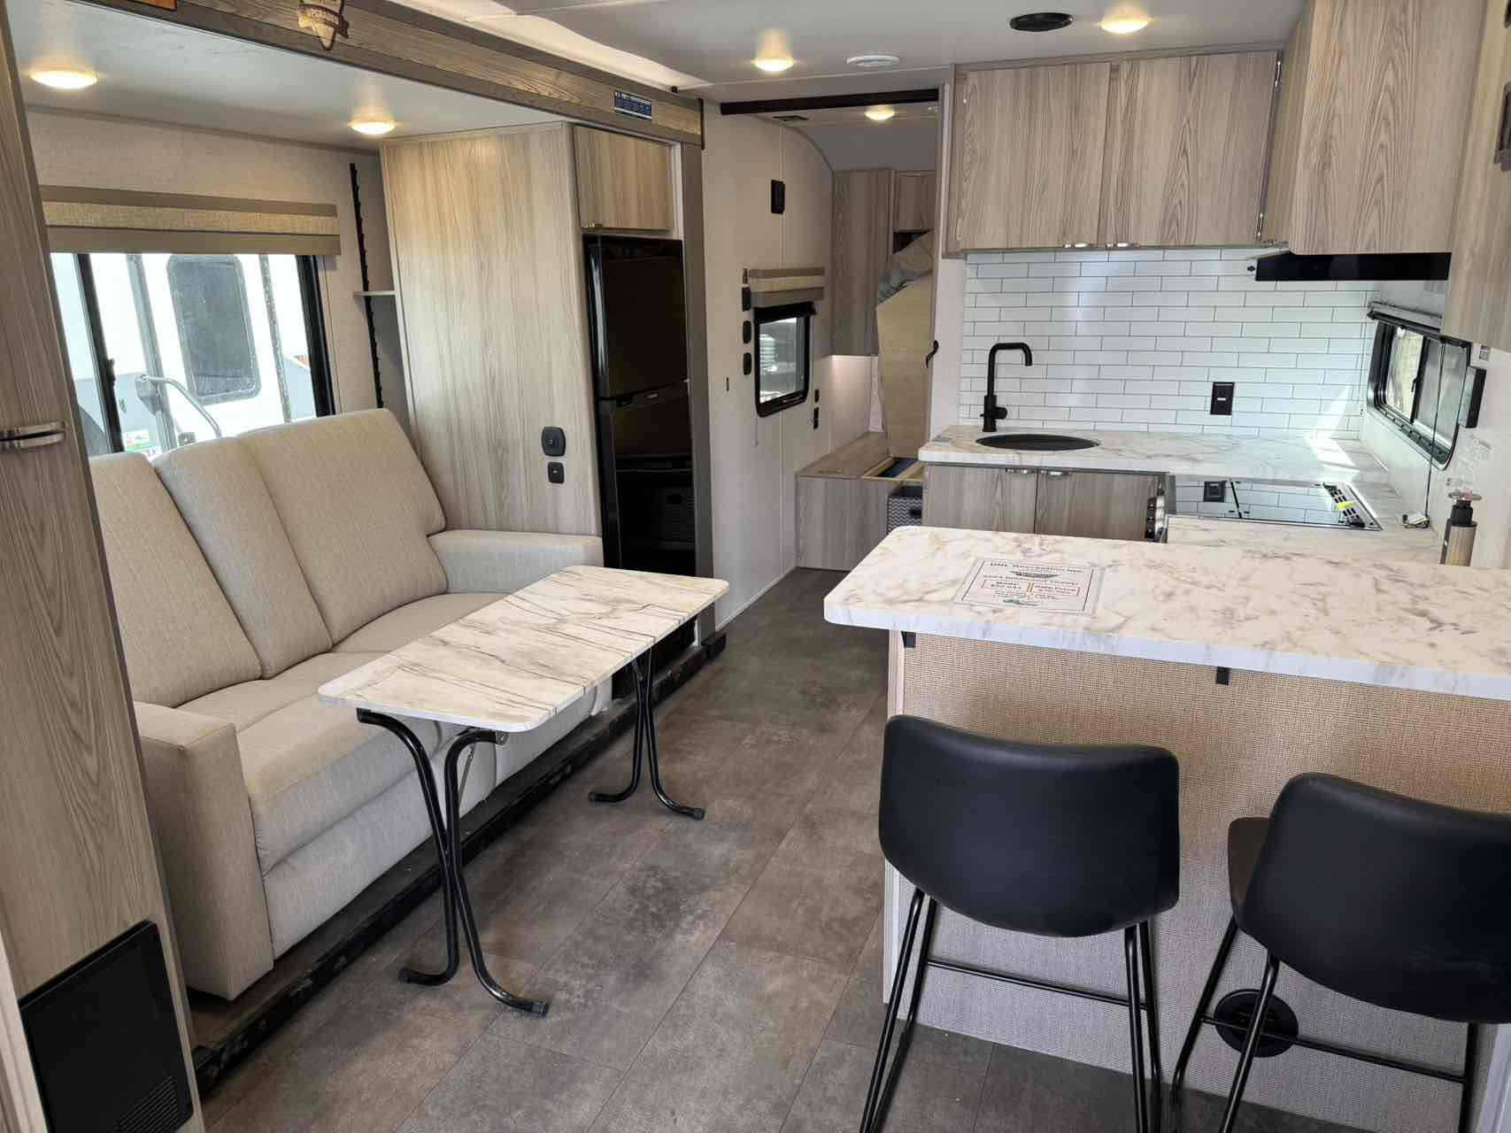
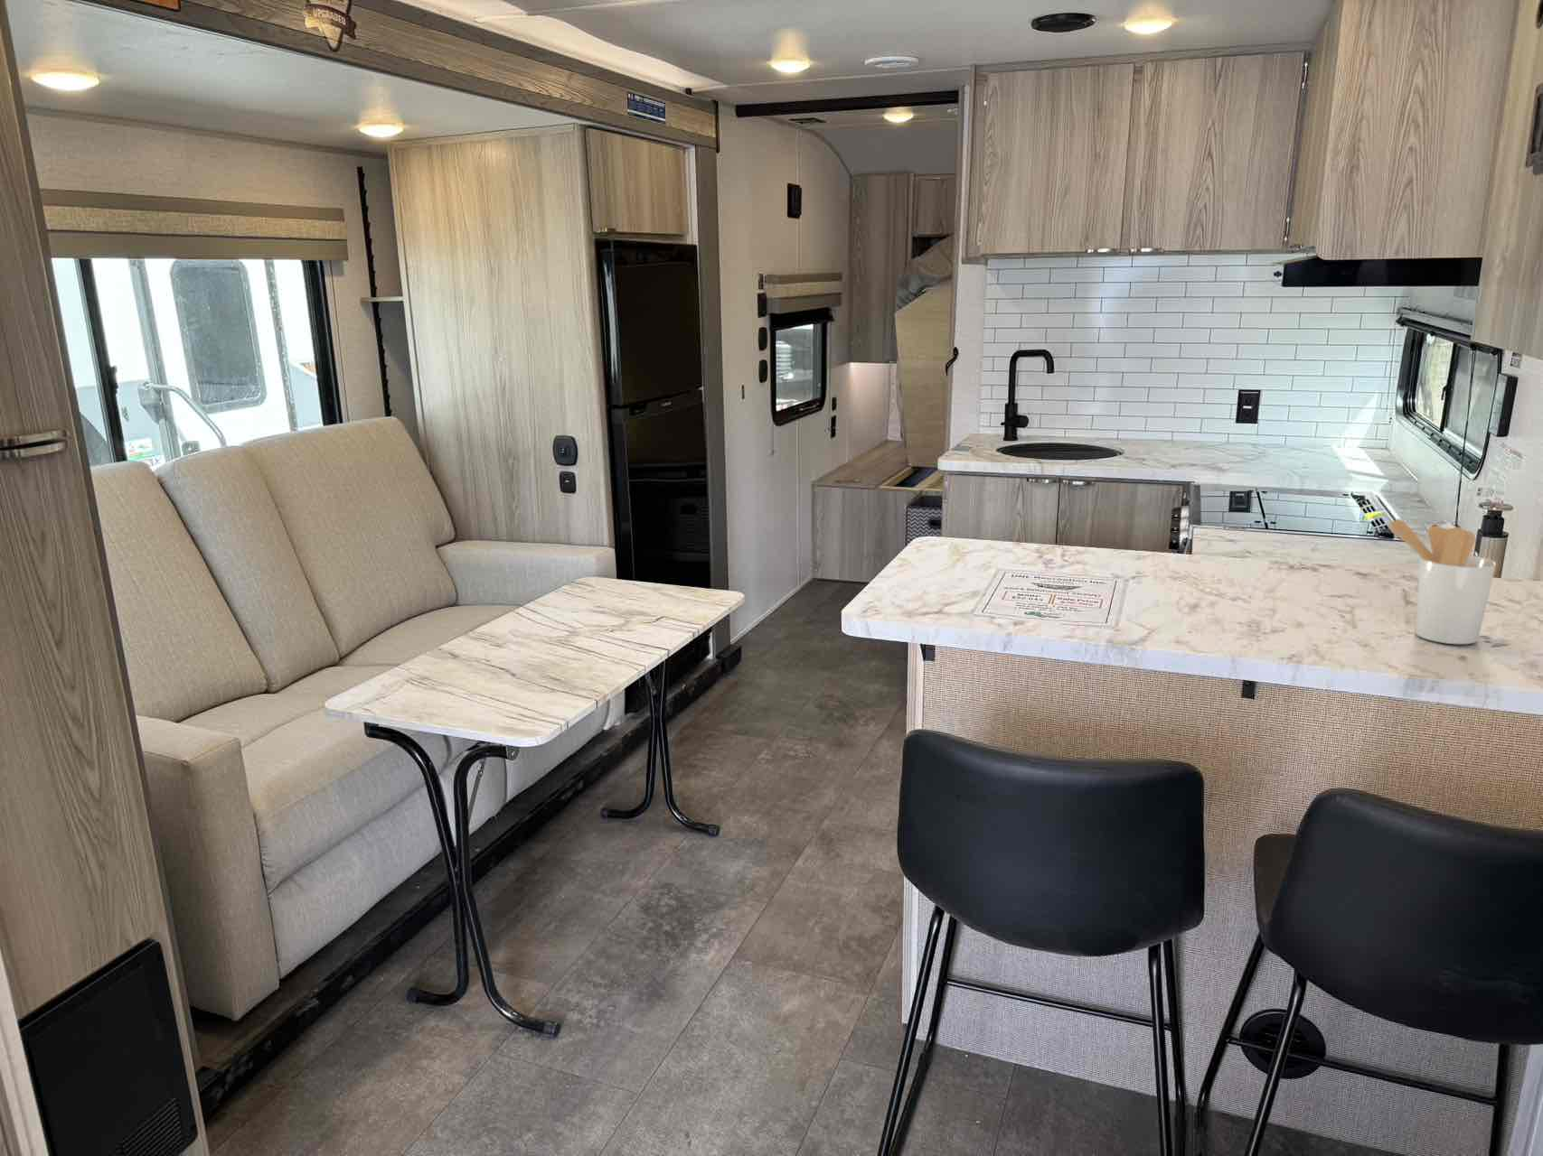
+ utensil holder (1434, 577)
